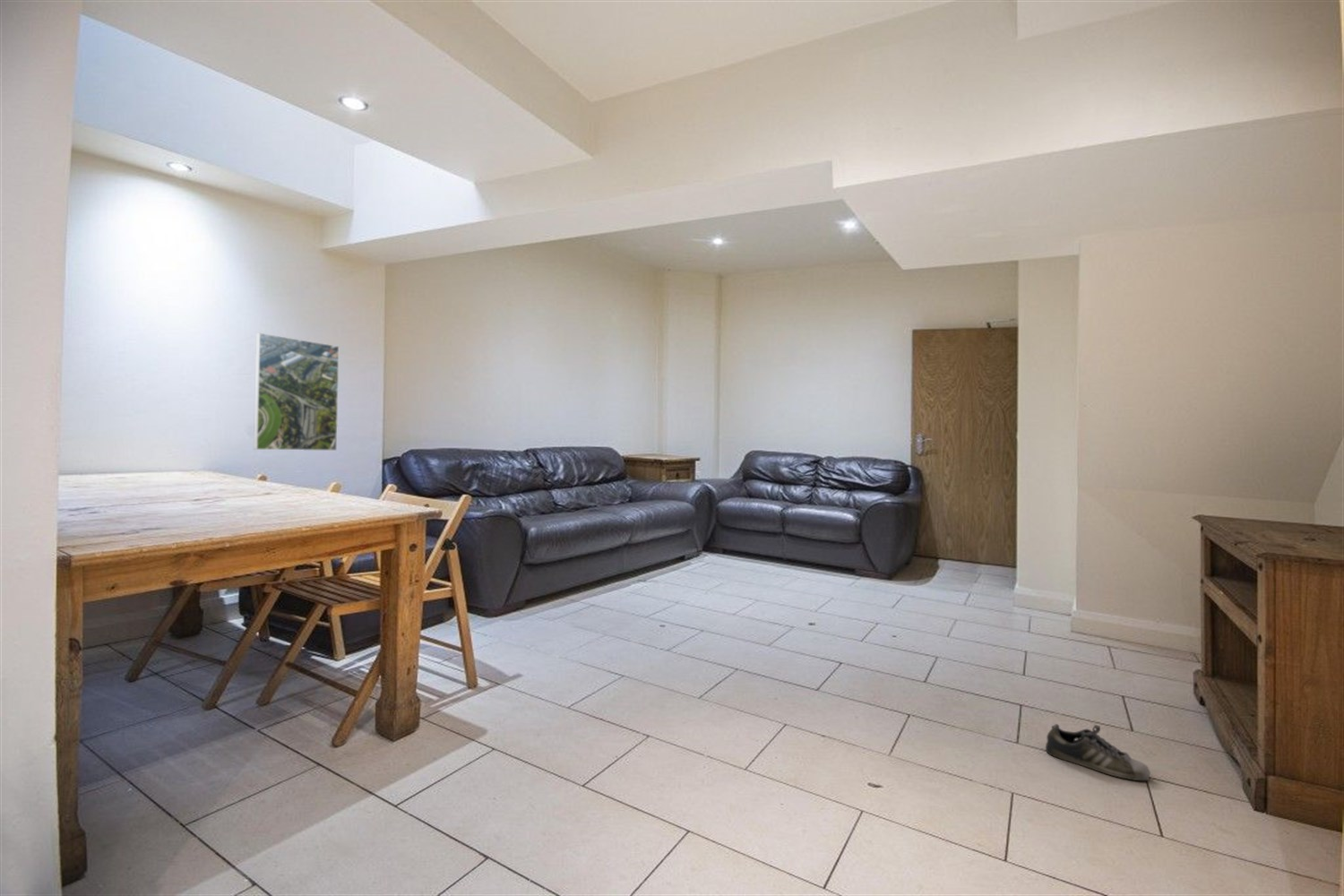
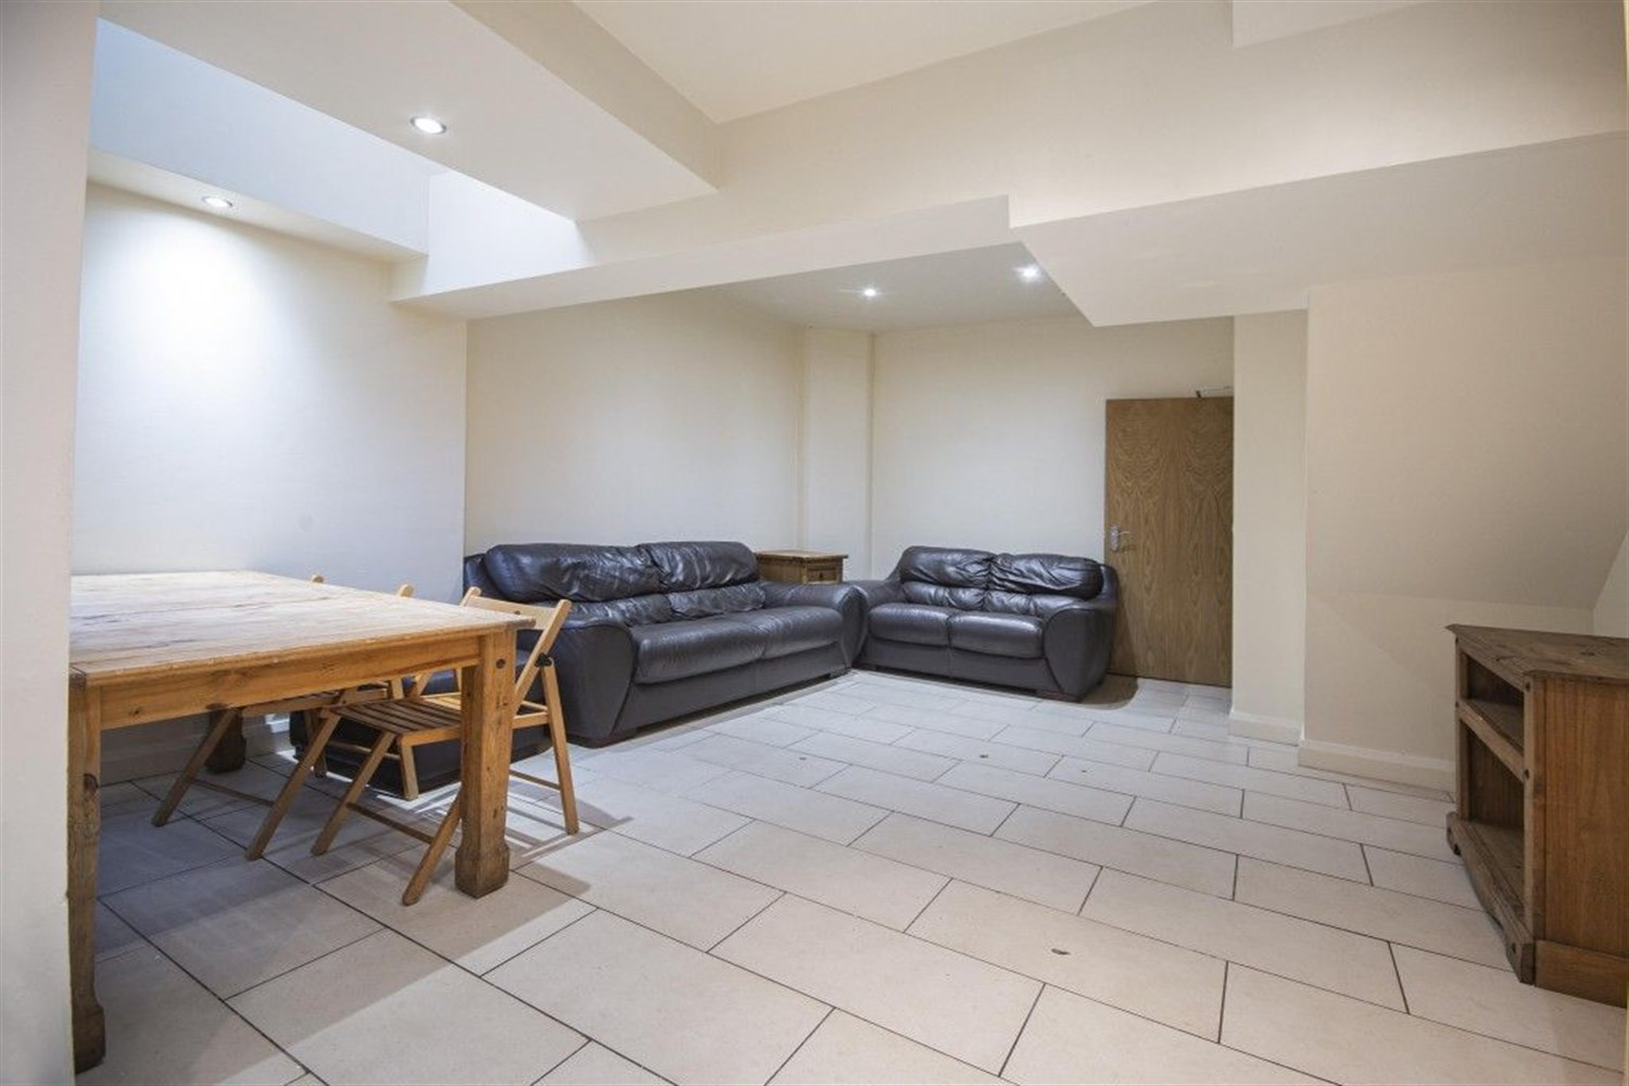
- shoe (1096, 746)
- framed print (298, 394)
